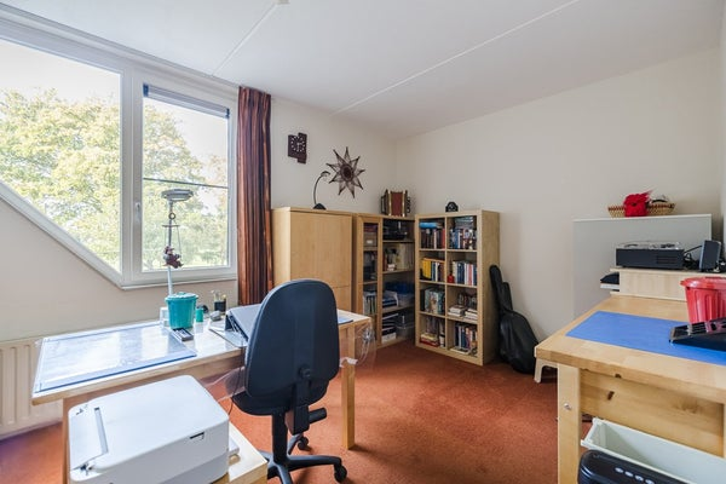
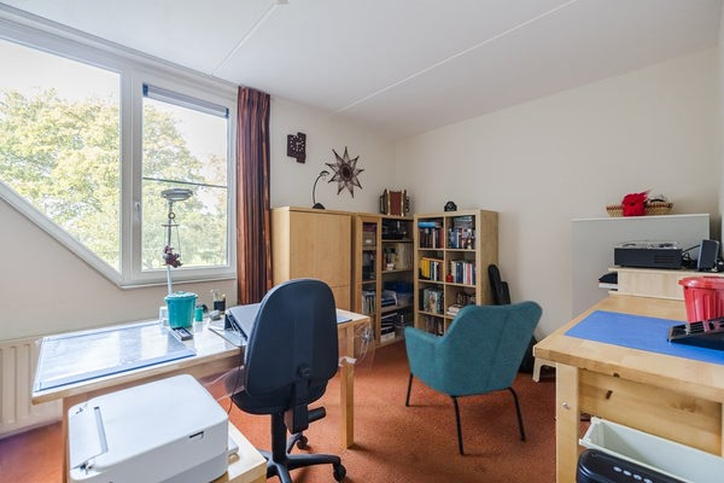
+ armchair (468, 359)
